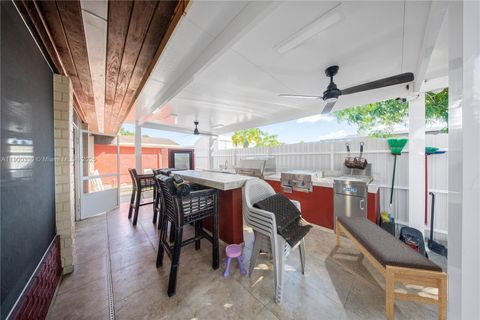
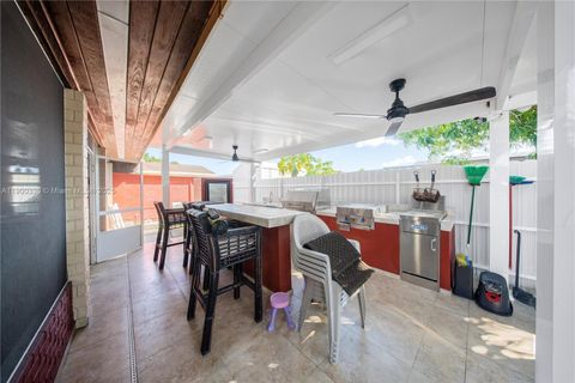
- bench (373, 253)
